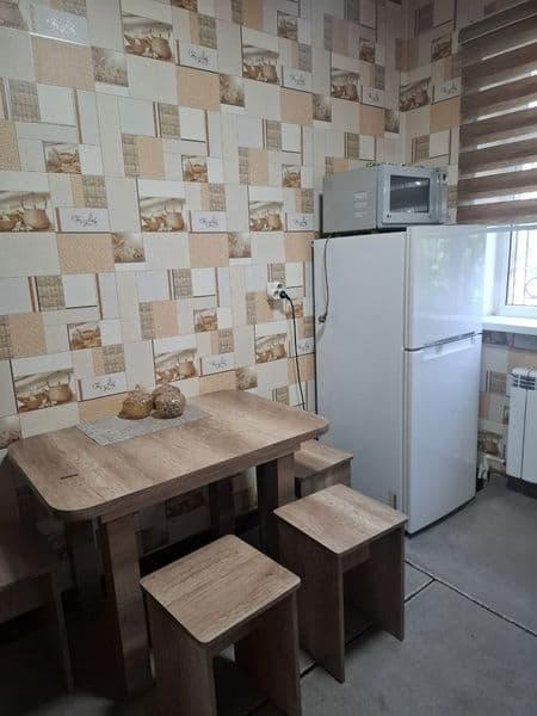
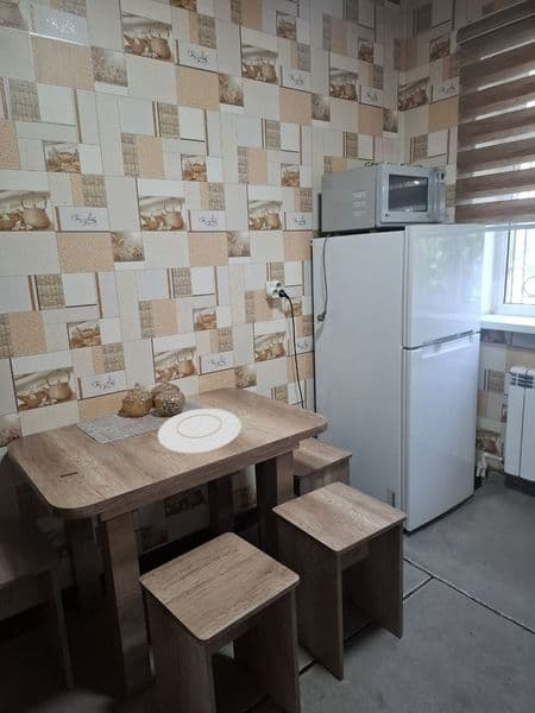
+ plate (199, 428)
